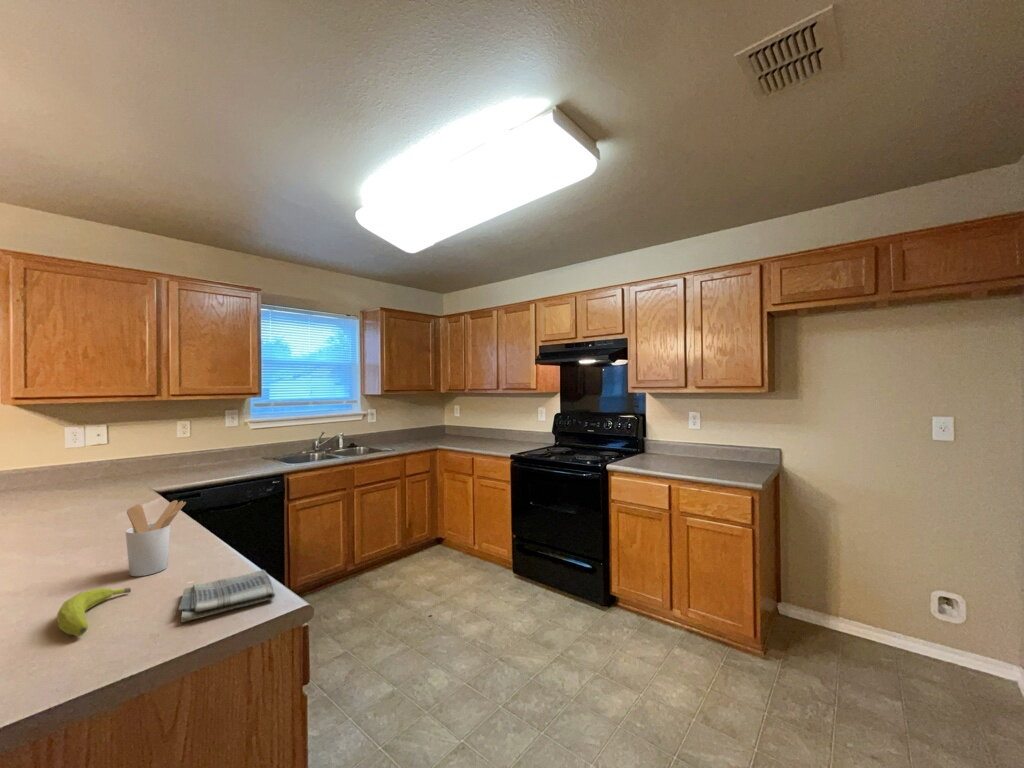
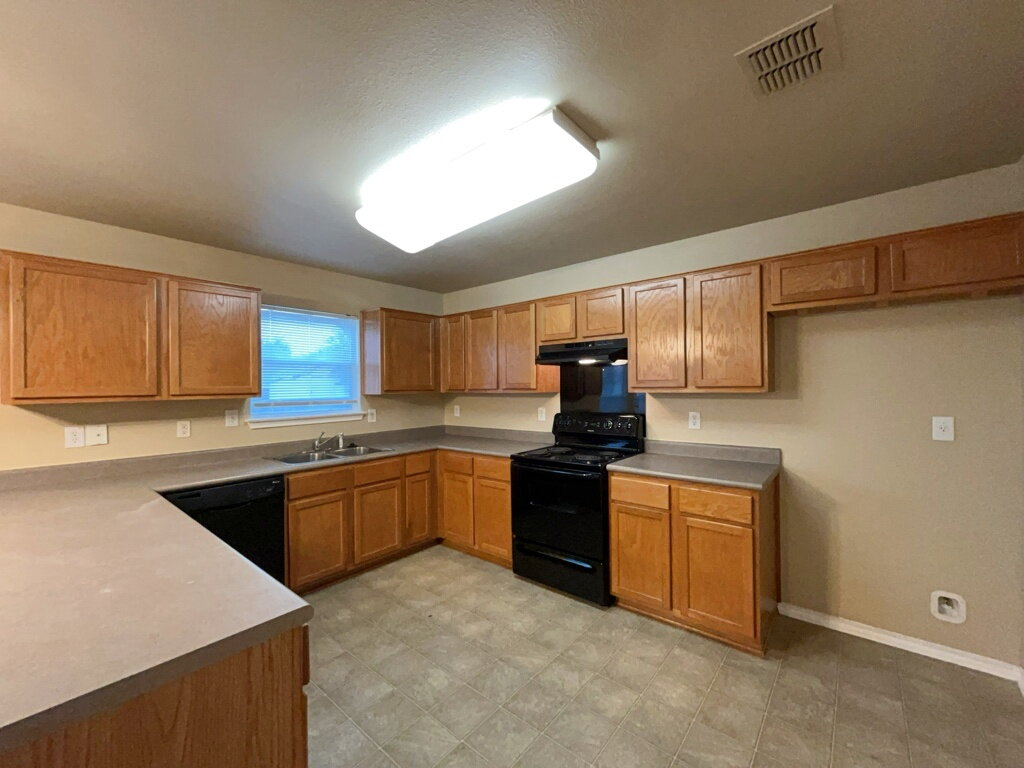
- utensil holder (158, 535)
- fruit (95, 604)
- dish towel (227, 591)
